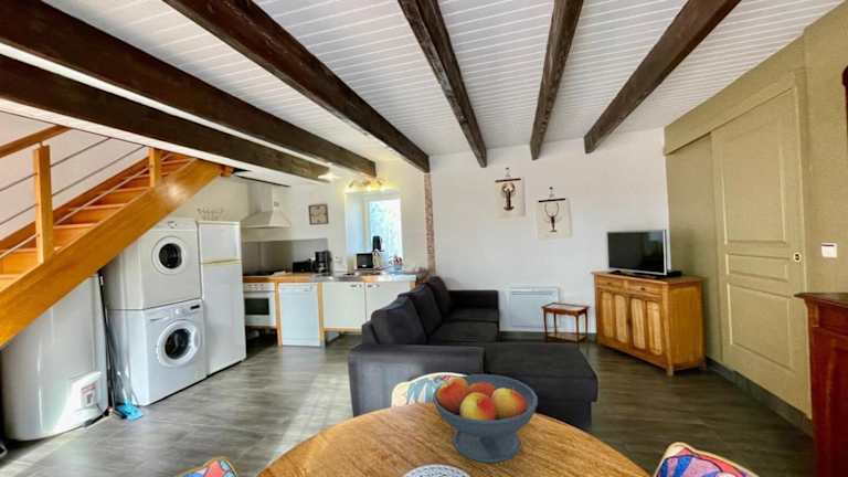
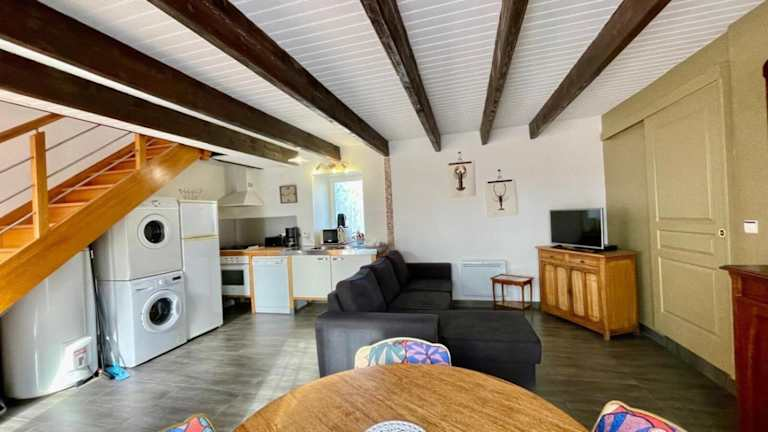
- fruit bowl (484, 410)
